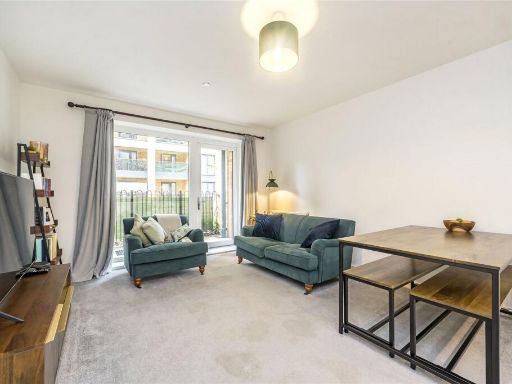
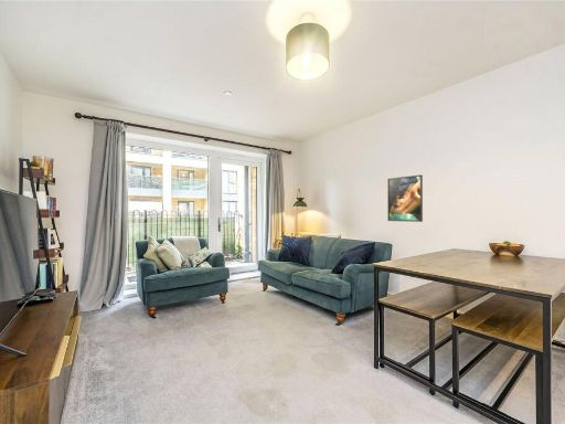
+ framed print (404, 199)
